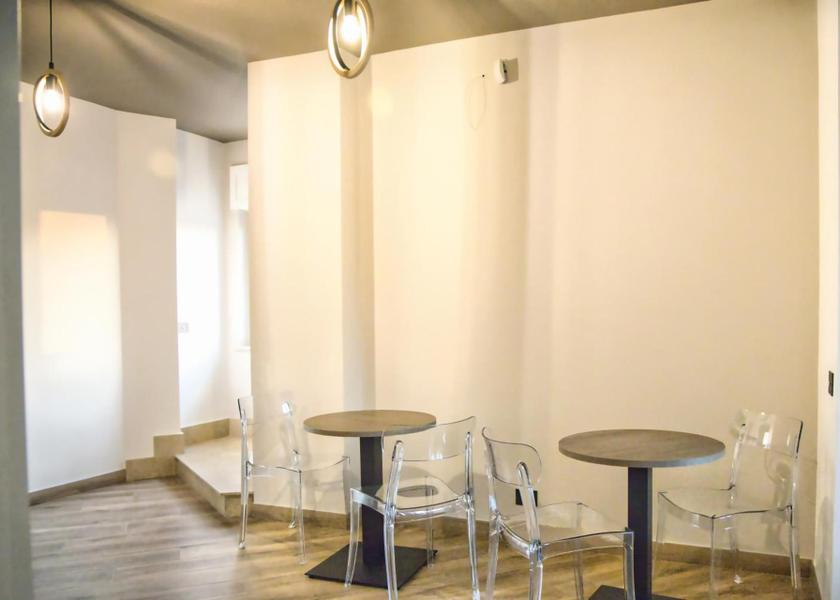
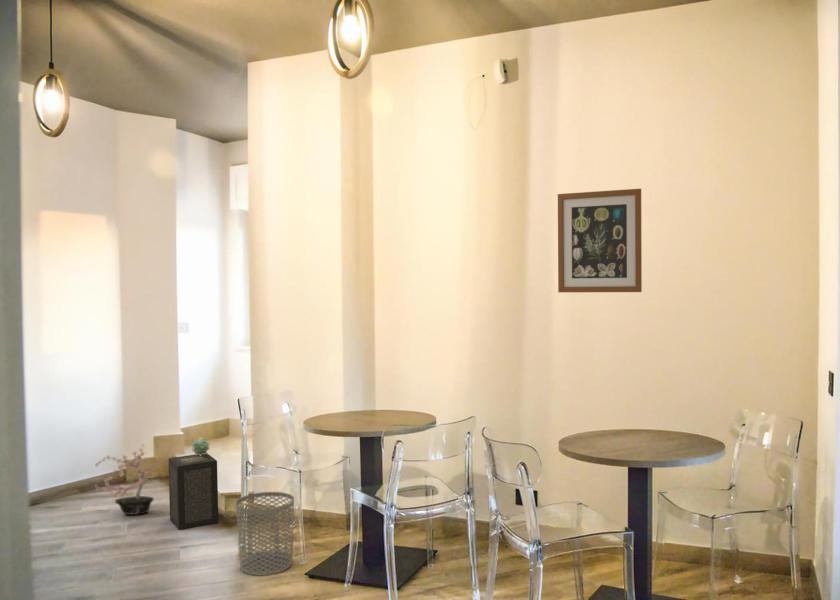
+ speaker (193, 490)
+ potted plant (123, 485)
+ succulent plant (200, 446)
+ wall art (598, 242)
+ waste bin (265, 533)
